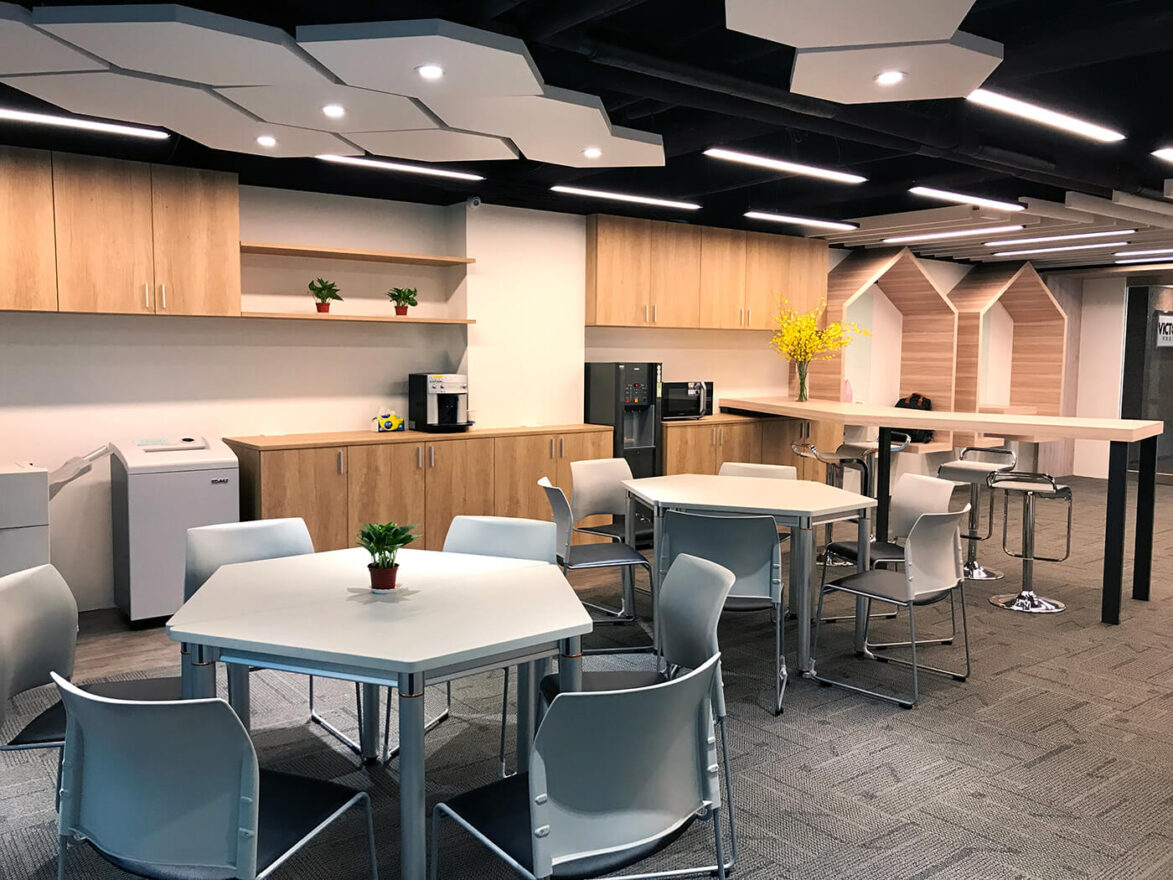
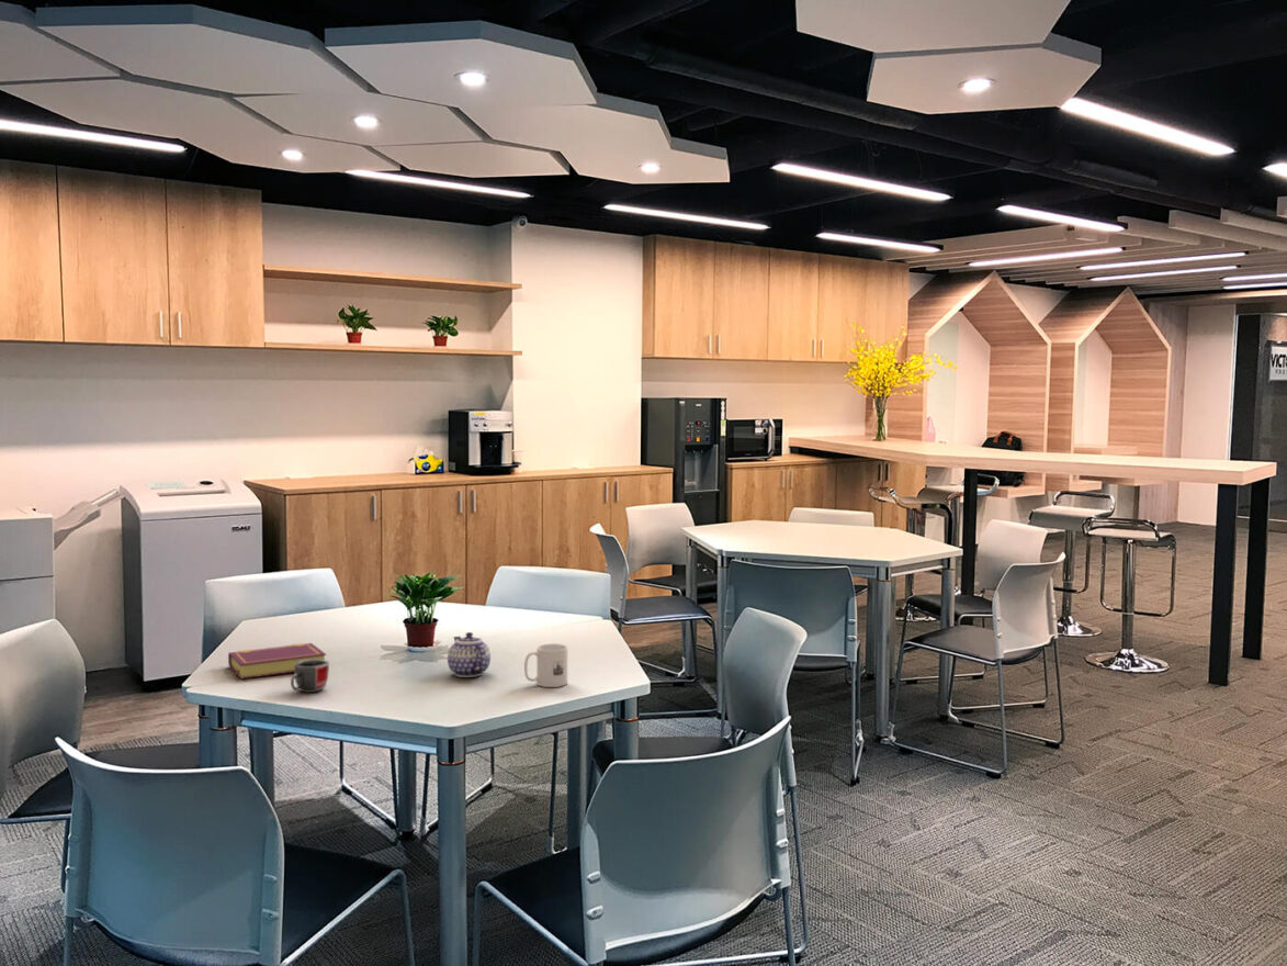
+ teapot (468, 653)
+ mug (545, 665)
+ mug (307, 677)
+ book (275, 659)
